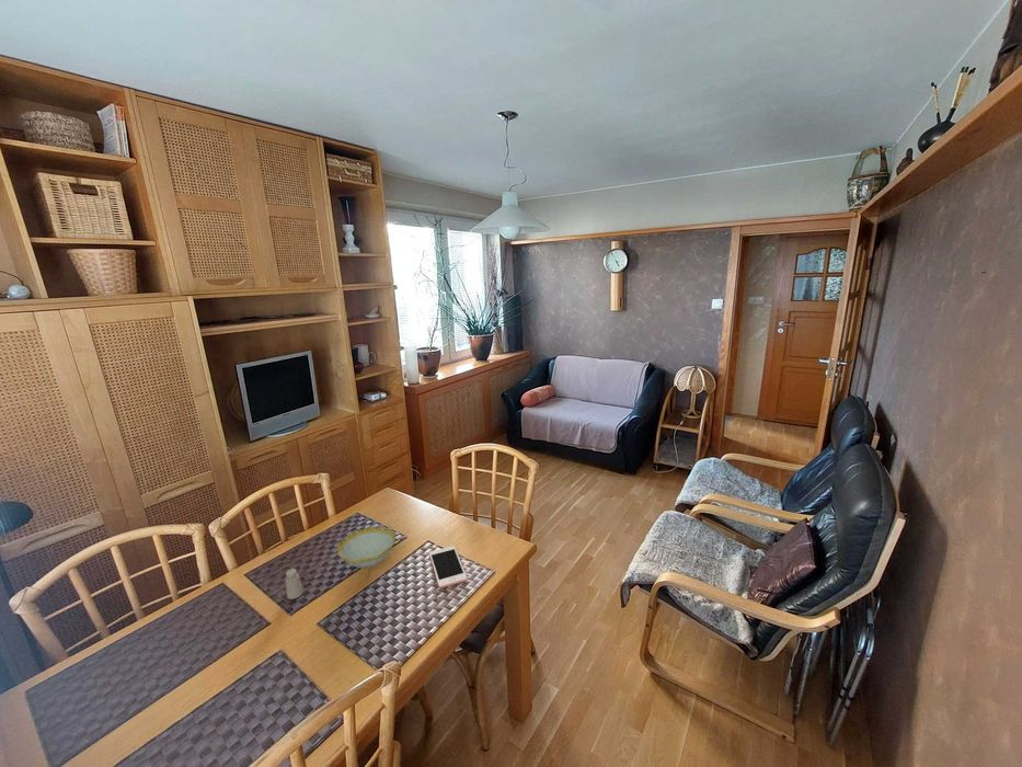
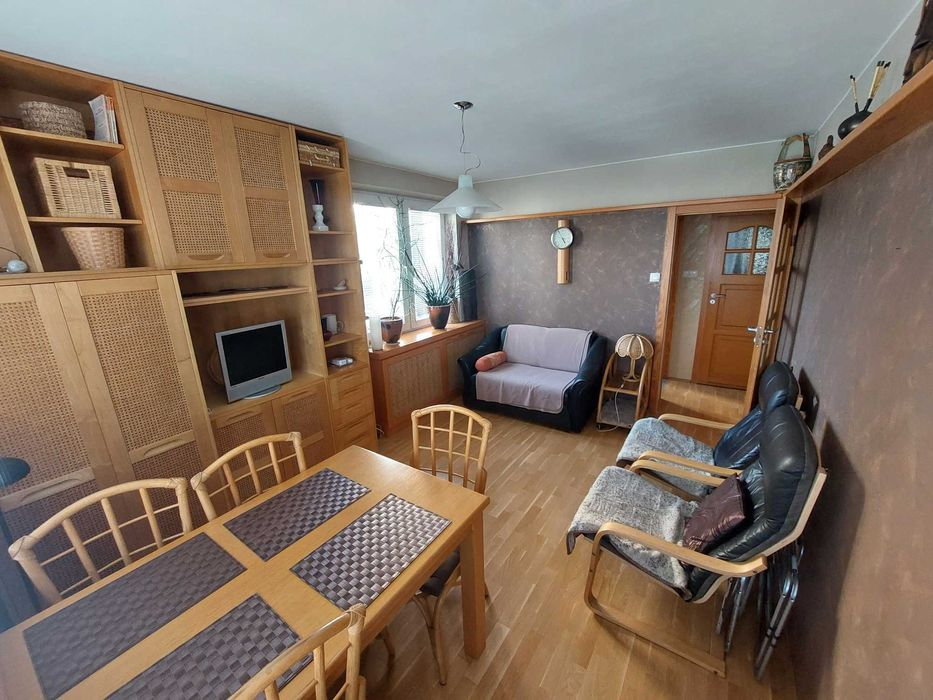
- cell phone (447, 565)
- saltshaker (292, 582)
- decorative bowl (368, 554)
